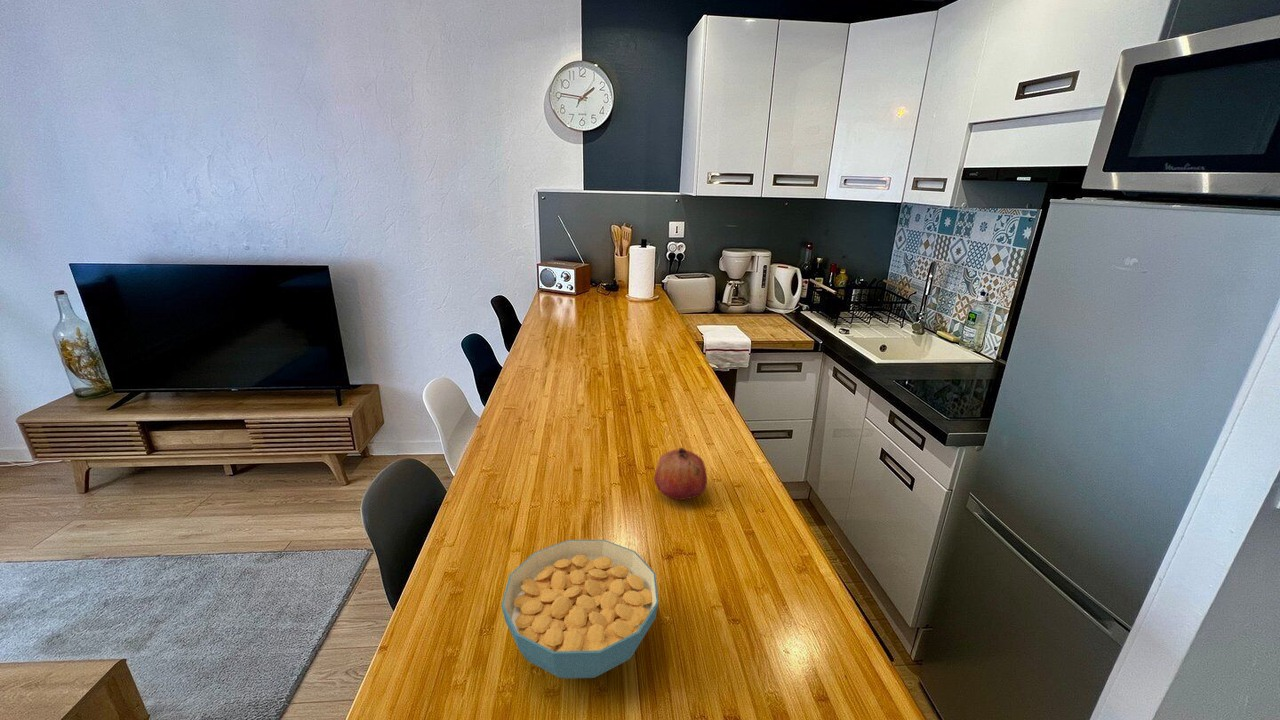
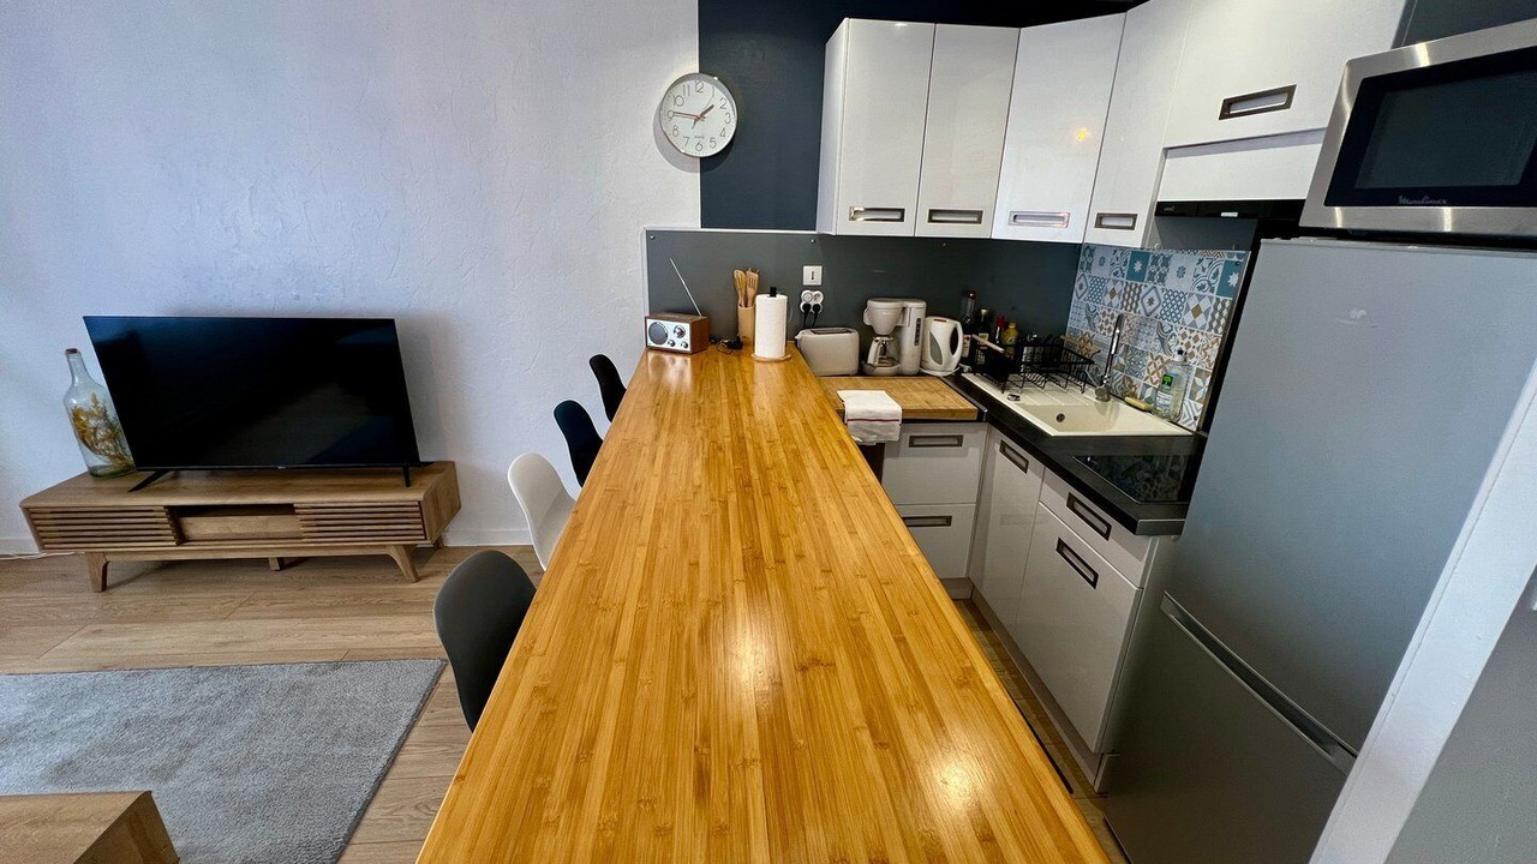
- fruit (680, 473)
- cereal bowl (582, 618)
